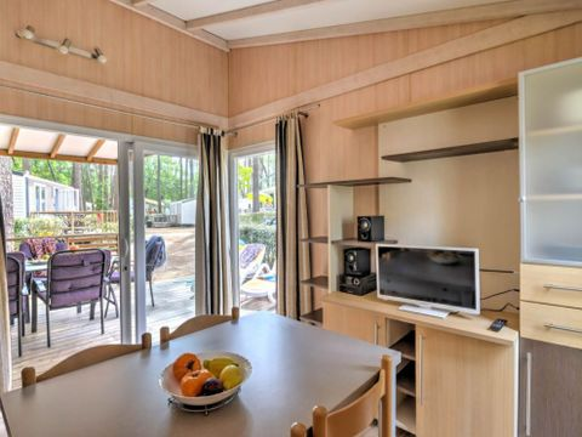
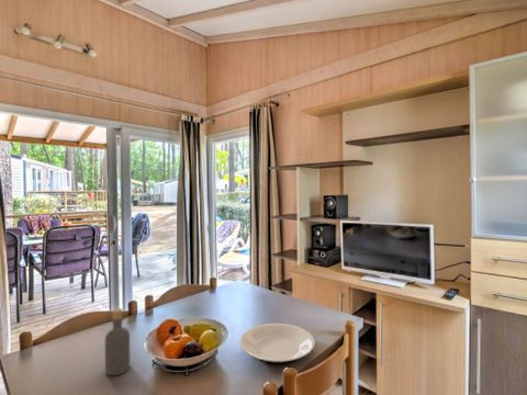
+ plate (277, 345)
+ bottle (117, 339)
